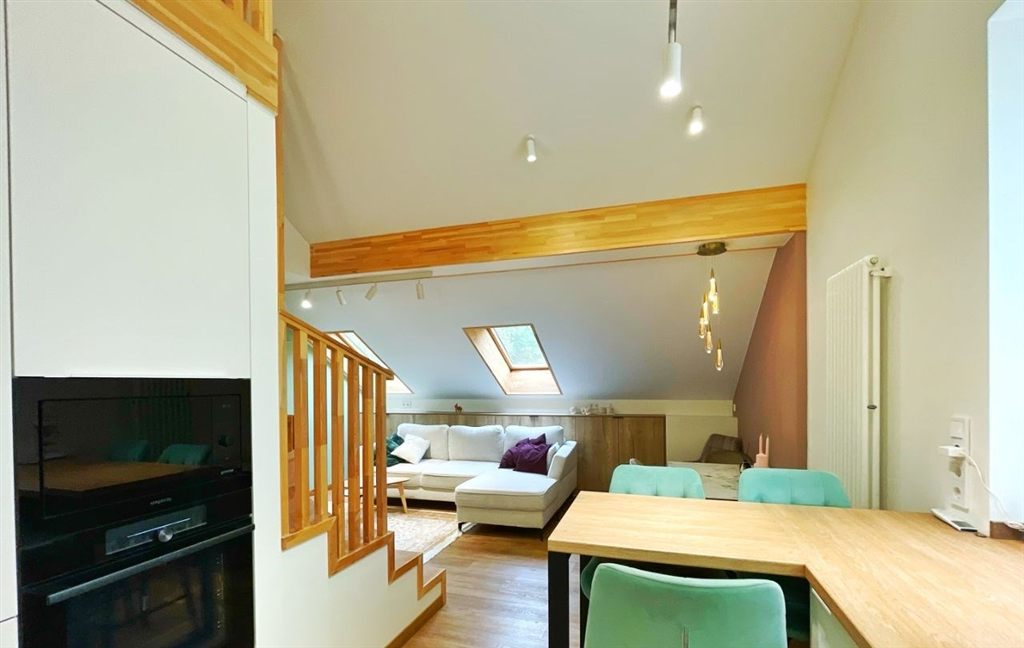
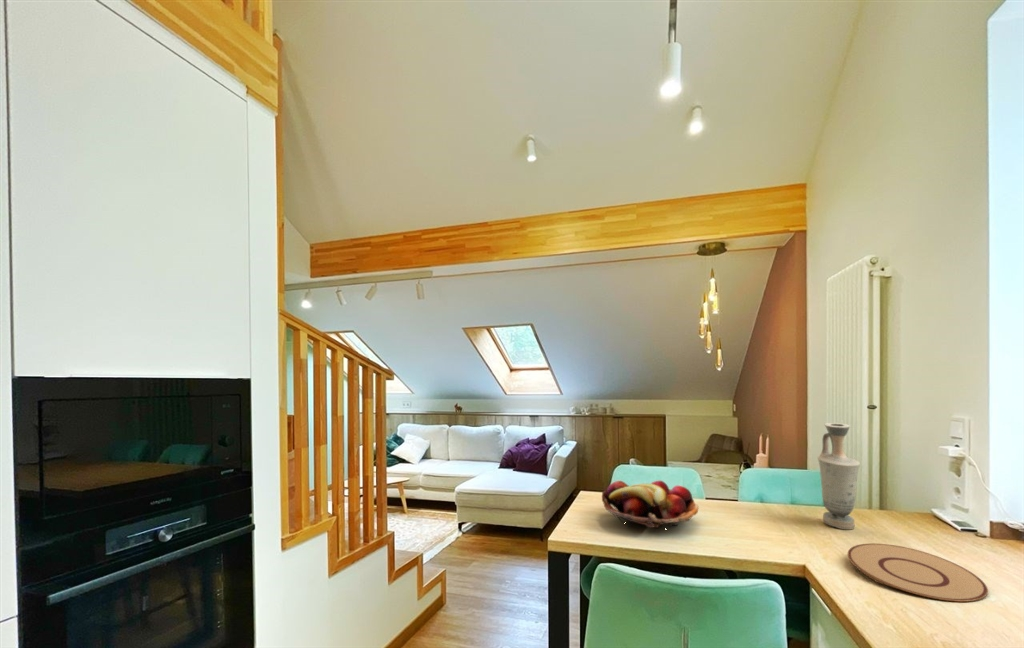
+ plate (912, 571)
+ fruit basket (649, 501)
+ vase (838, 474)
